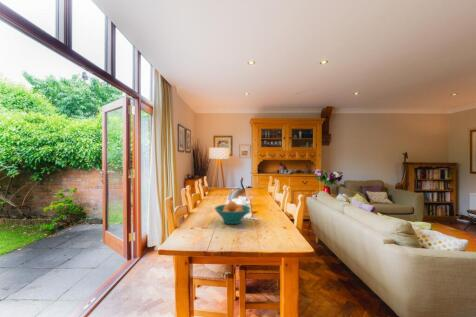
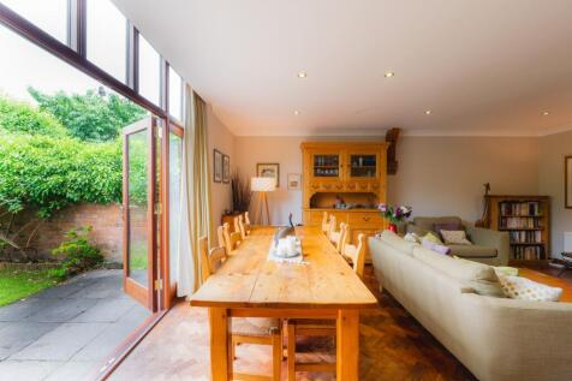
- fruit bowl (232, 211)
